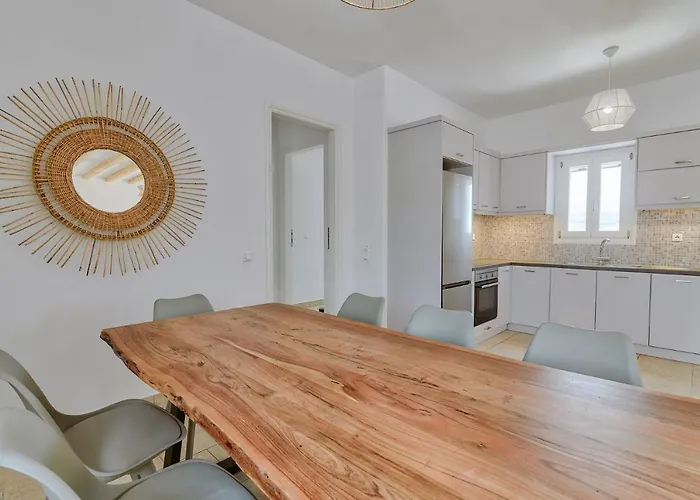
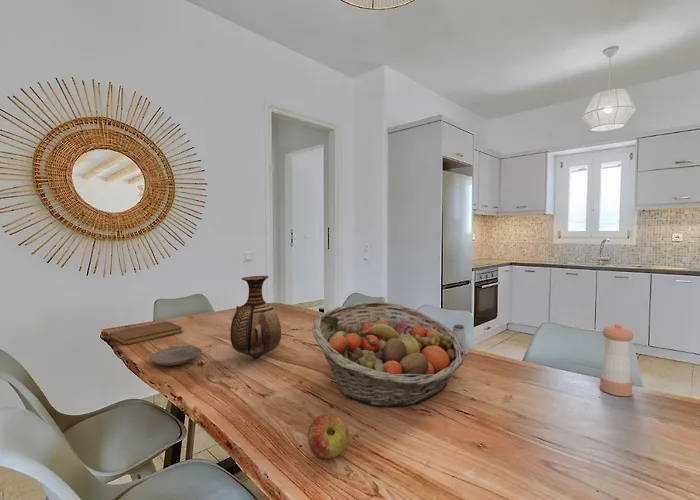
+ fruit basket (389, 347)
+ vase (256, 317)
+ notebook (147, 332)
+ saltshaker (459, 338)
+ plate (176, 357)
+ apple (328, 435)
+ pepper shaker (616, 357)
